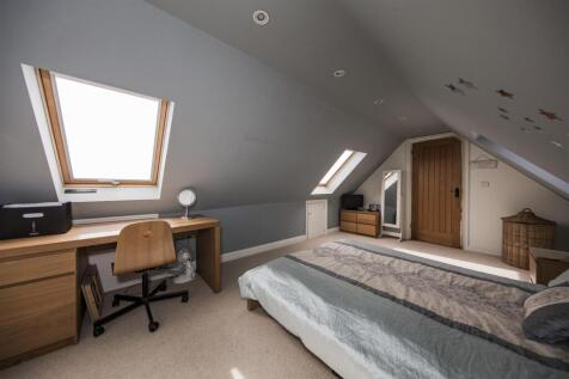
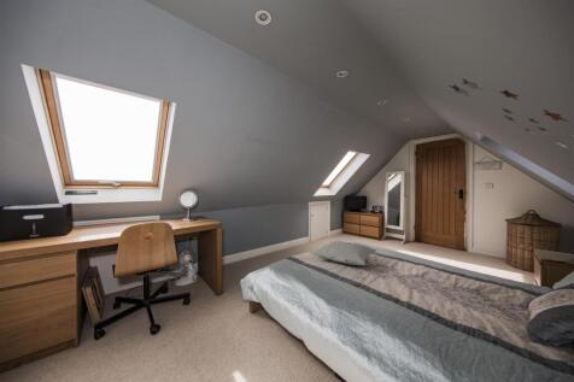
+ pillow (344, 251)
